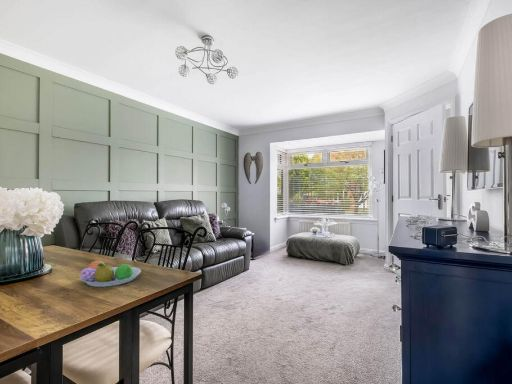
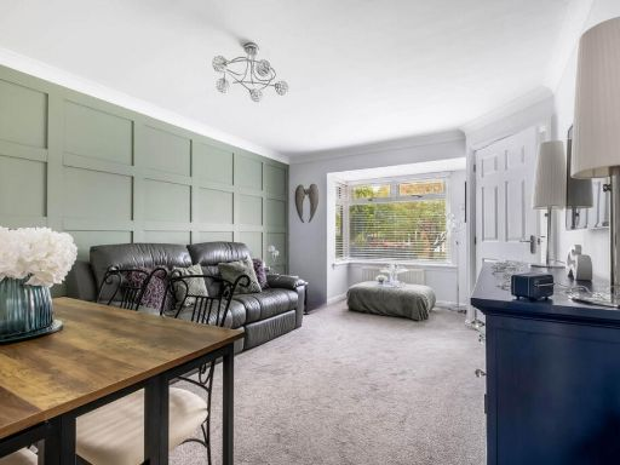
- fruit bowl (112, 269)
